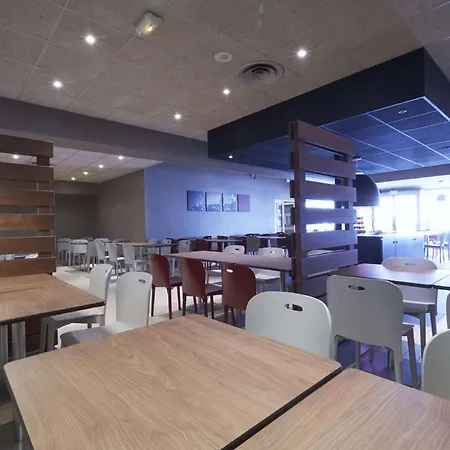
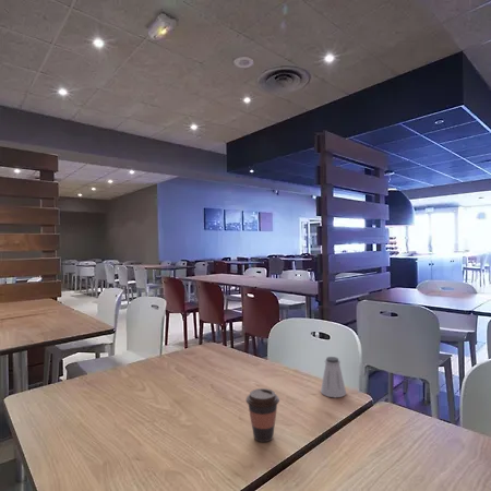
+ saltshaker (333, 374)
+ coffee cup (263, 415)
